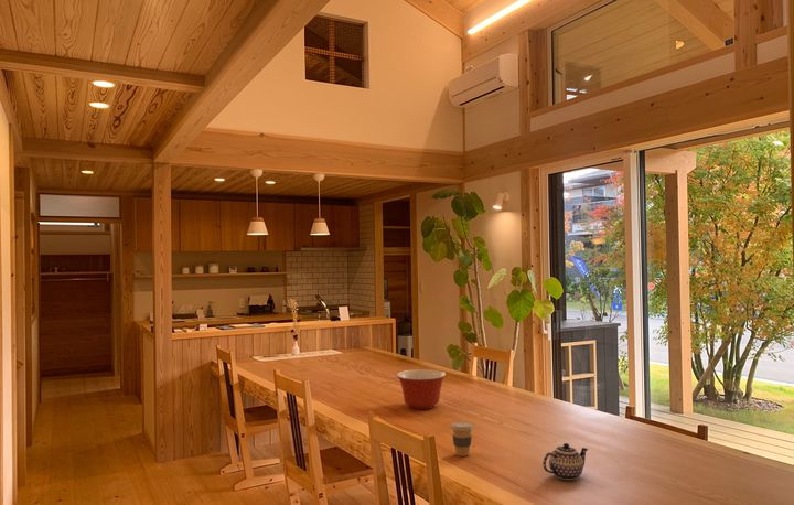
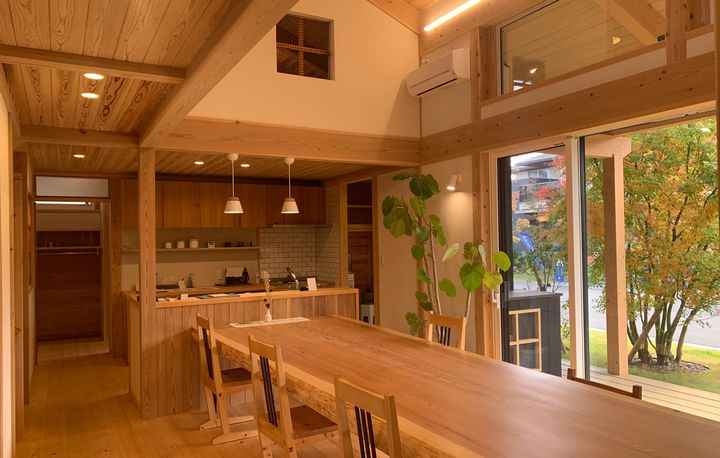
- mixing bowl (421, 389)
- coffee cup (462, 439)
- teapot (566, 460)
